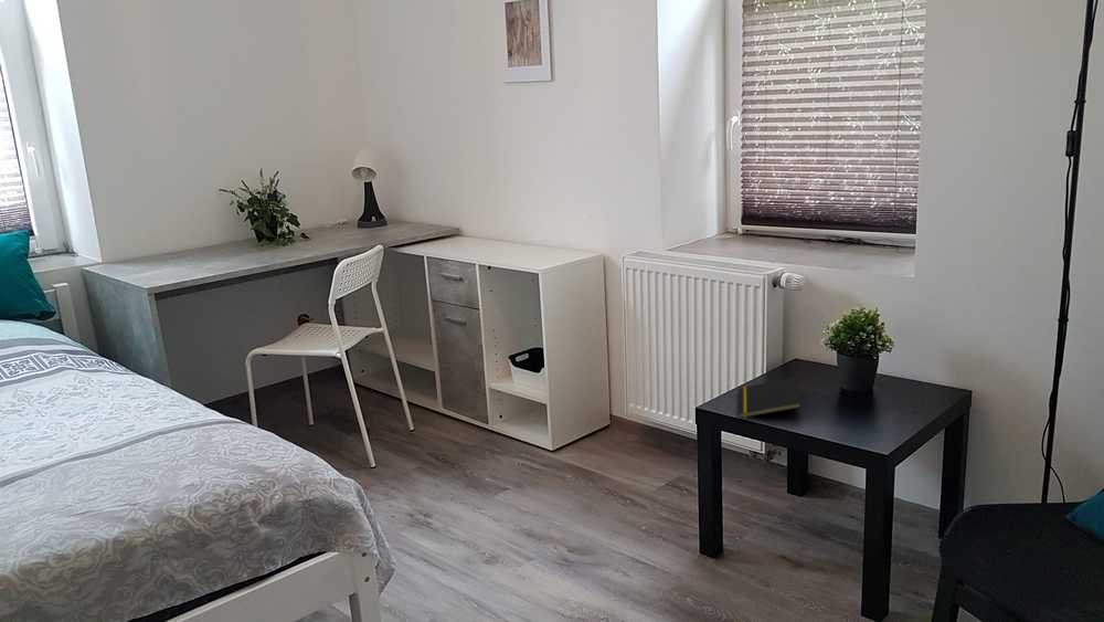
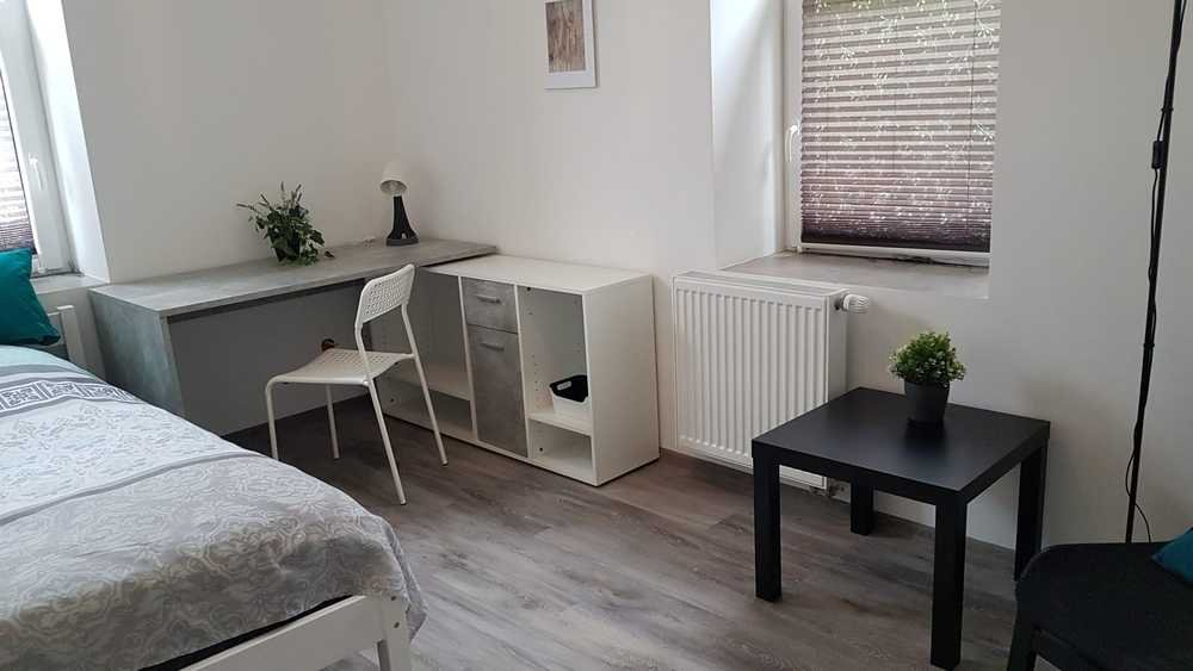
- notepad (768, 397)
